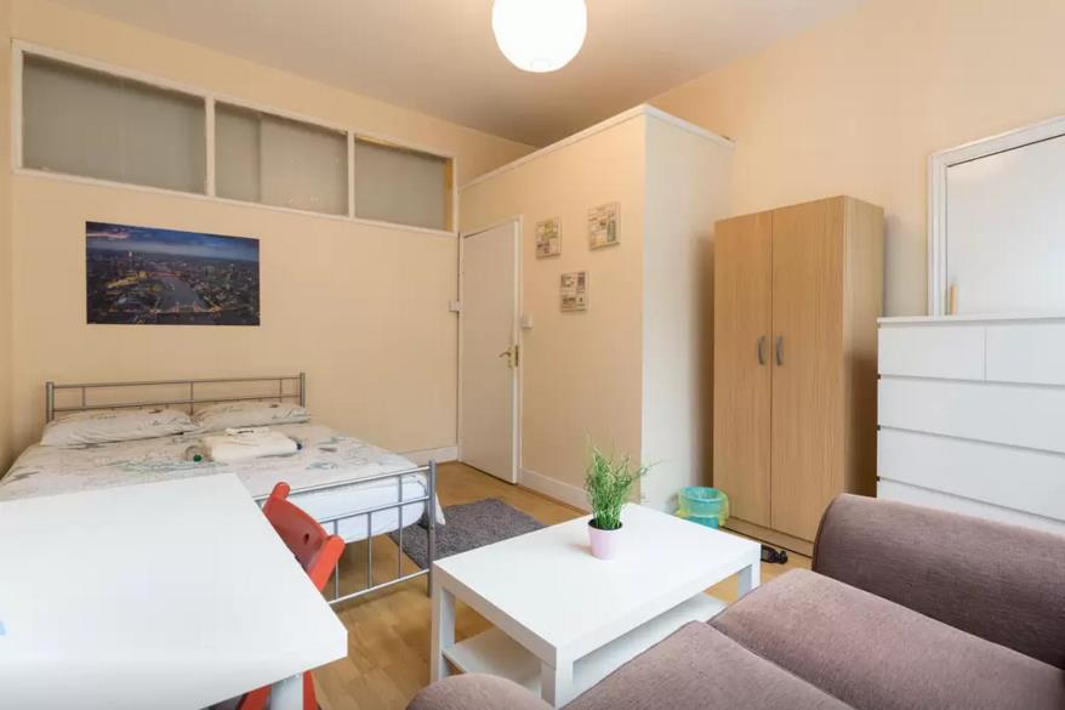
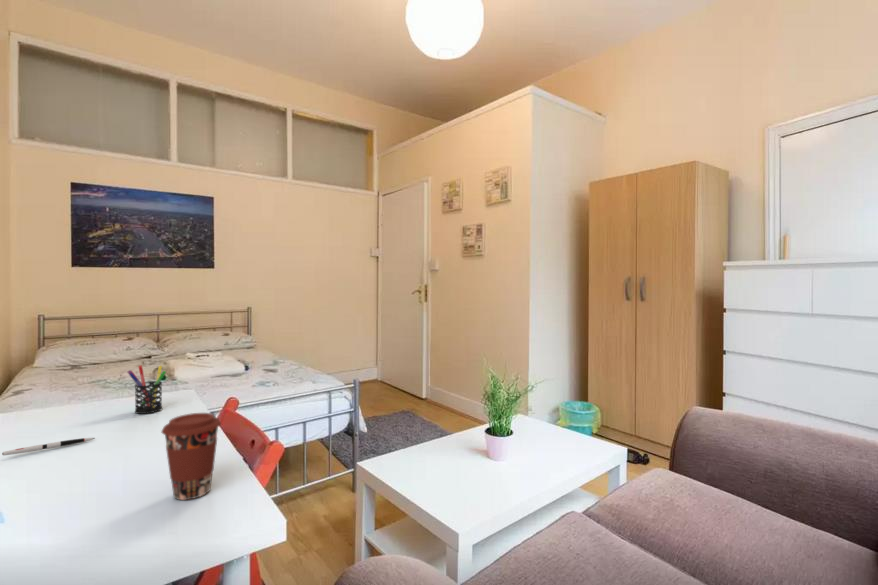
+ pen holder (149, 387)
+ coffee cup (192, 455)
+ pen (51, 445)
